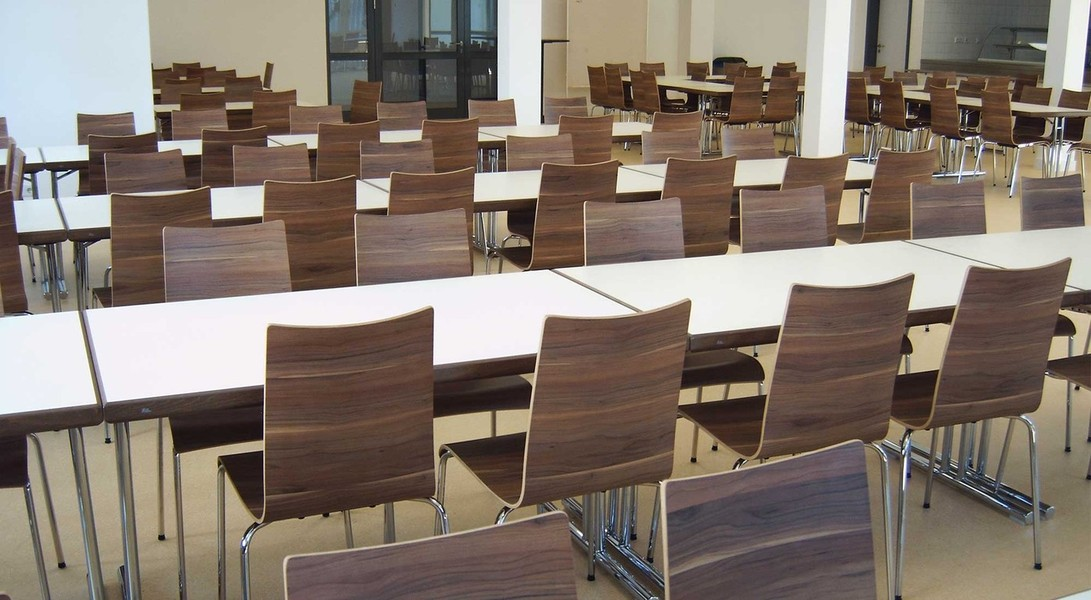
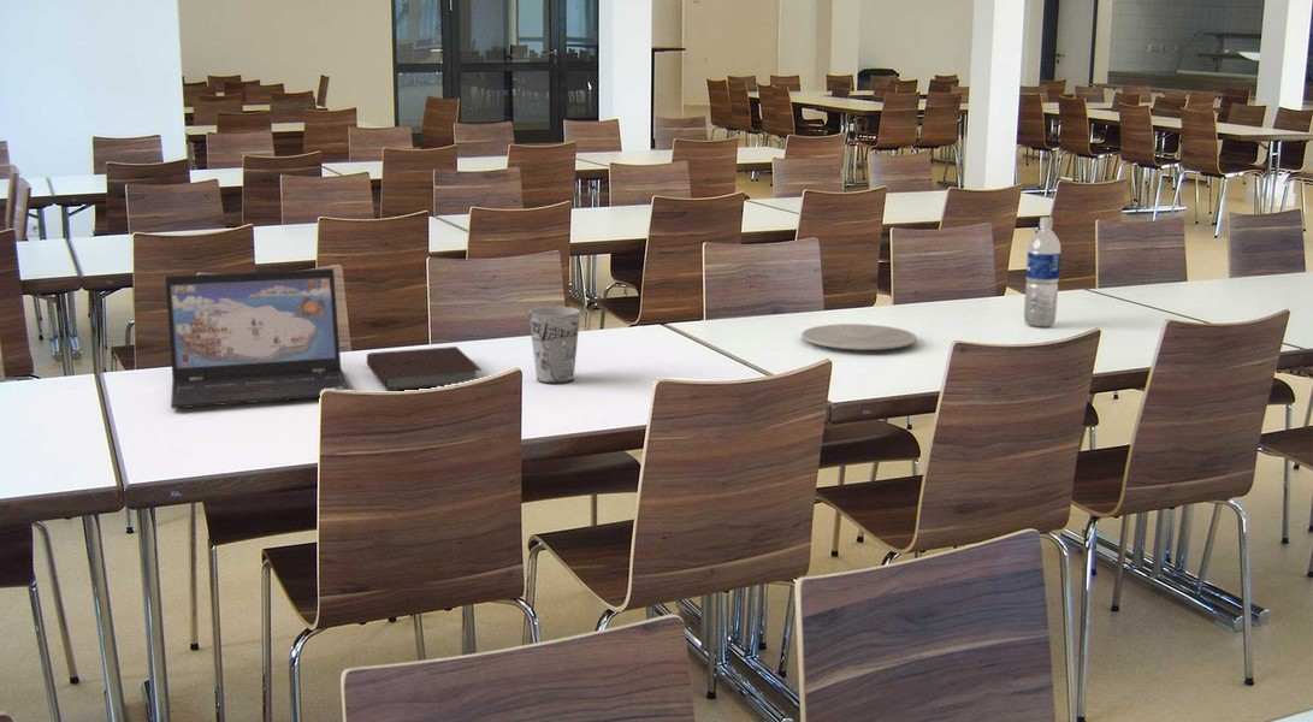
+ laptop (256, 335)
+ notebook (422, 367)
+ plate (858, 338)
+ cup (555, 344)
+ water bottle (1042, 271)
